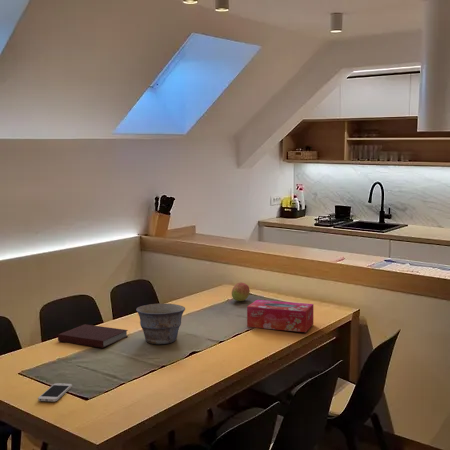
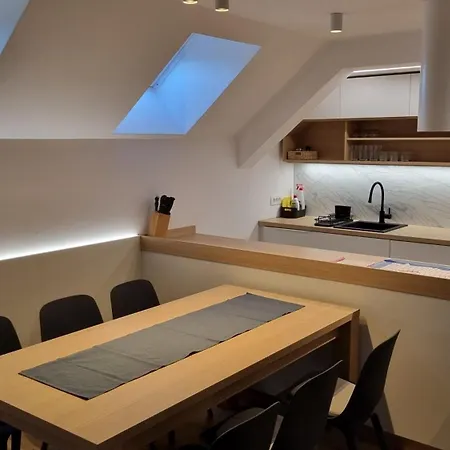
- bowl (161, 324)
- tissue box (280, 315)
- notebook (93, 335)
- smartphone (55, 392)
- fruit (240, 292)
